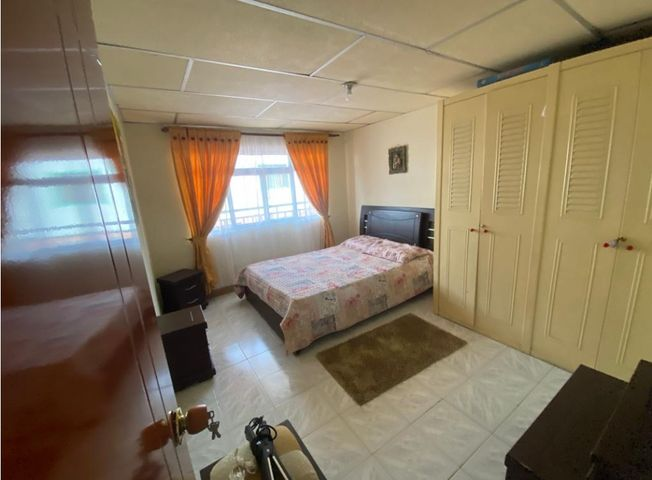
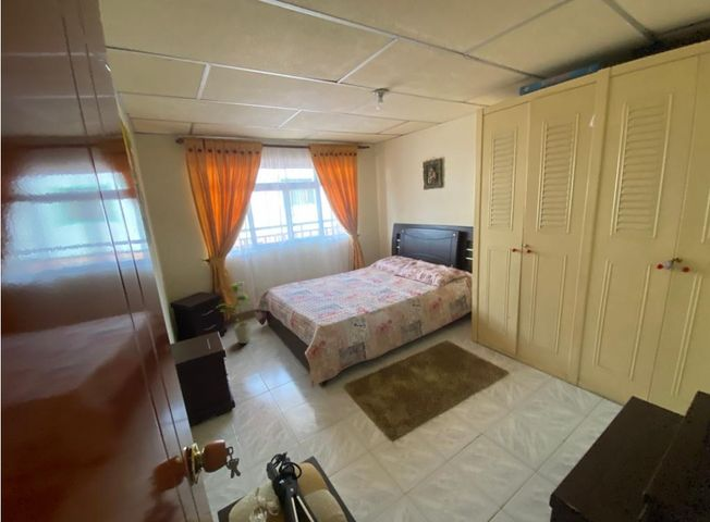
+ house plant (235, 314)
